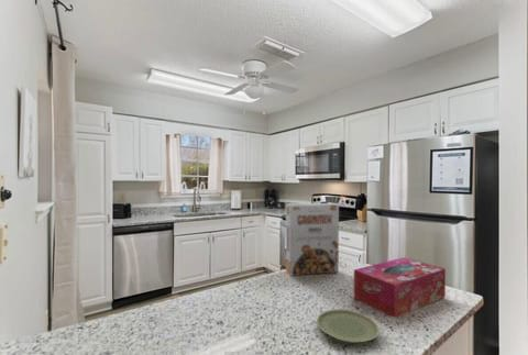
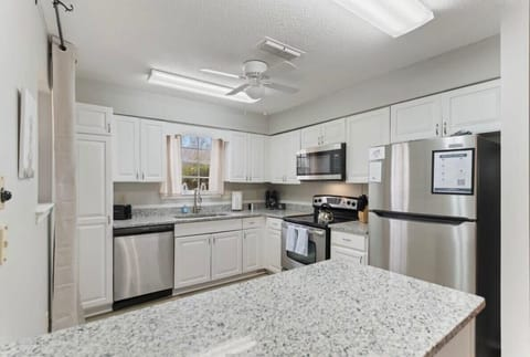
- tissue box (399, 282)
- cereal box (311, 237)
- plate (346, 326)
